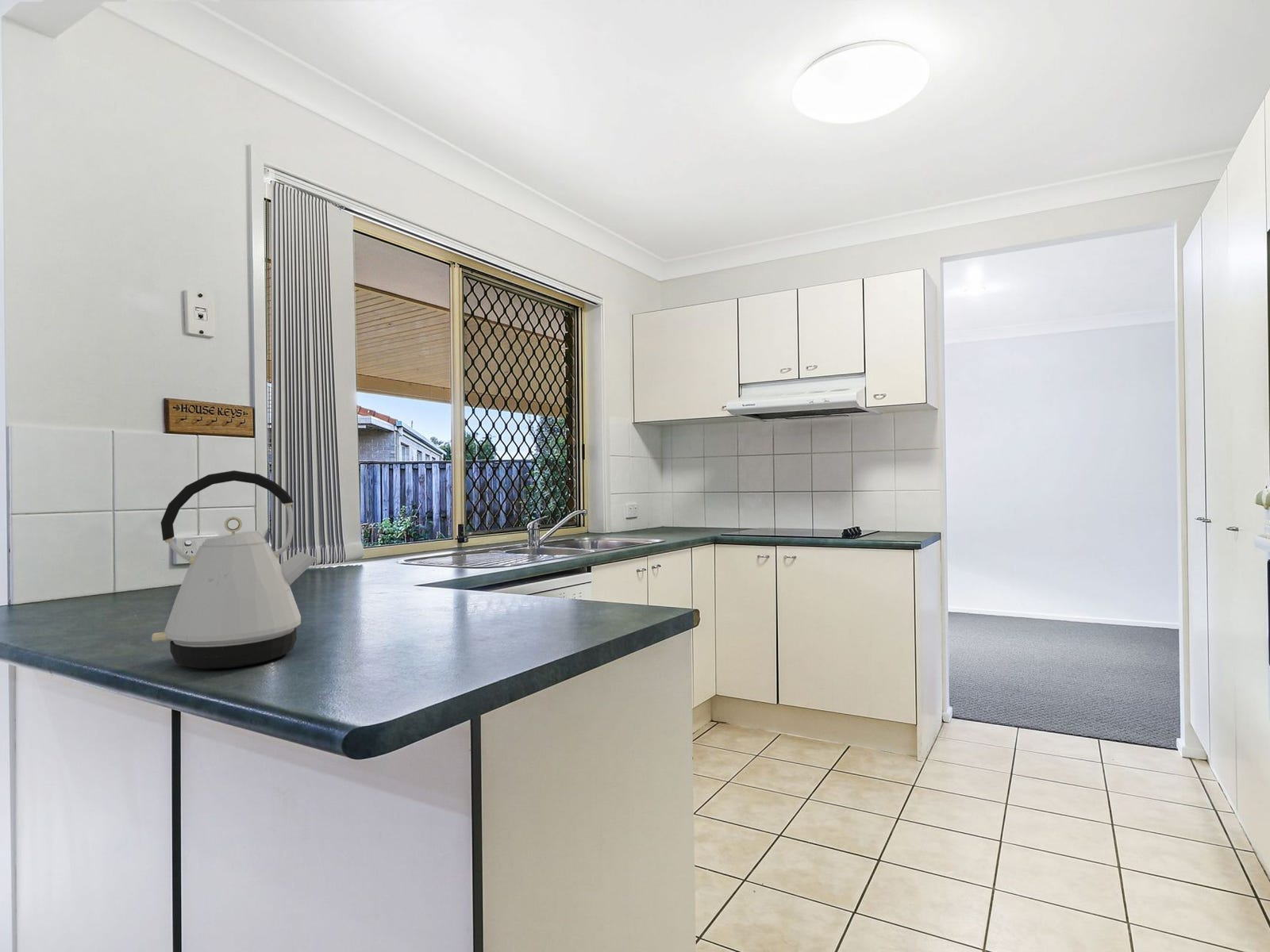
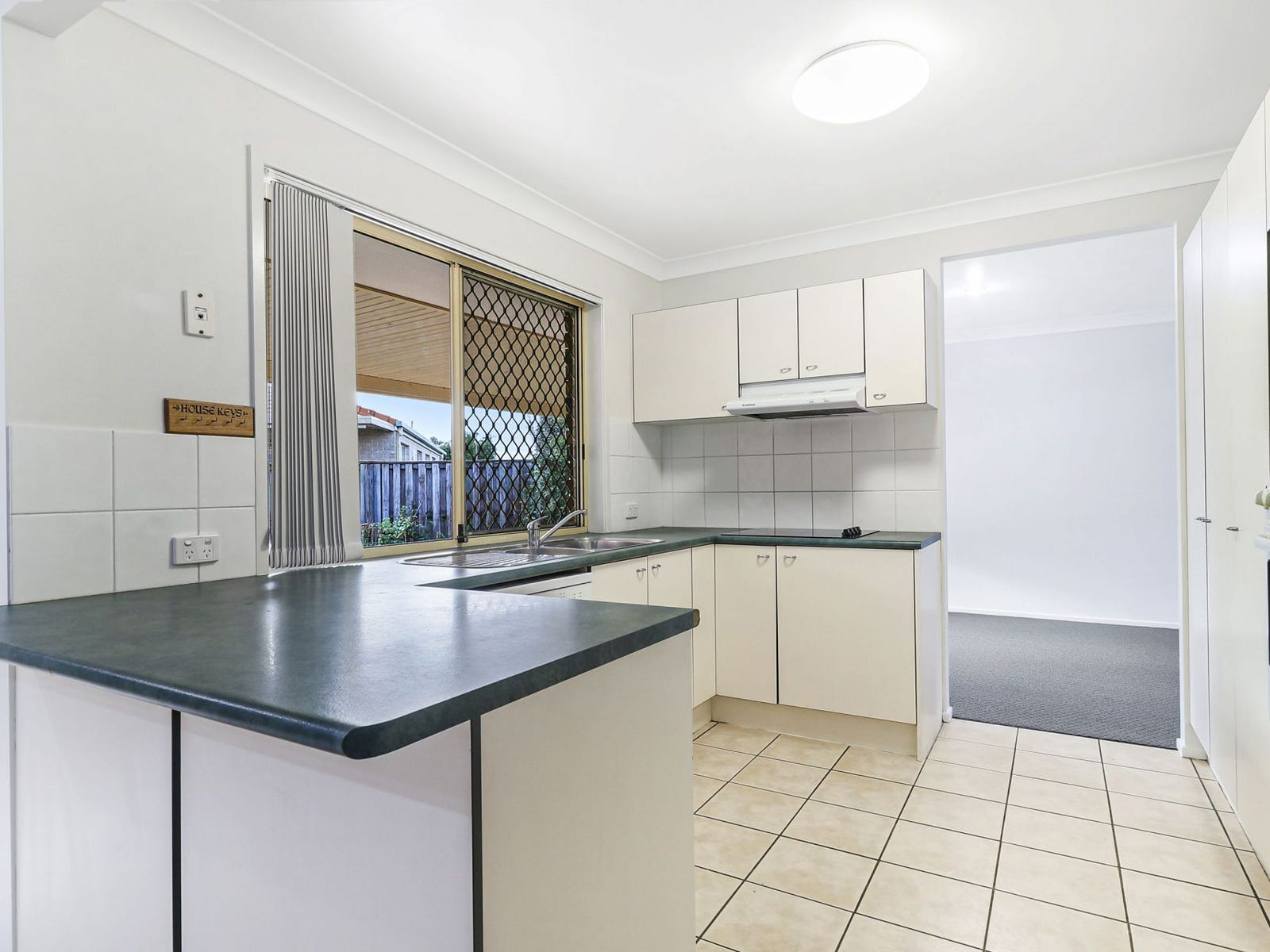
- kettle (239, 563)
